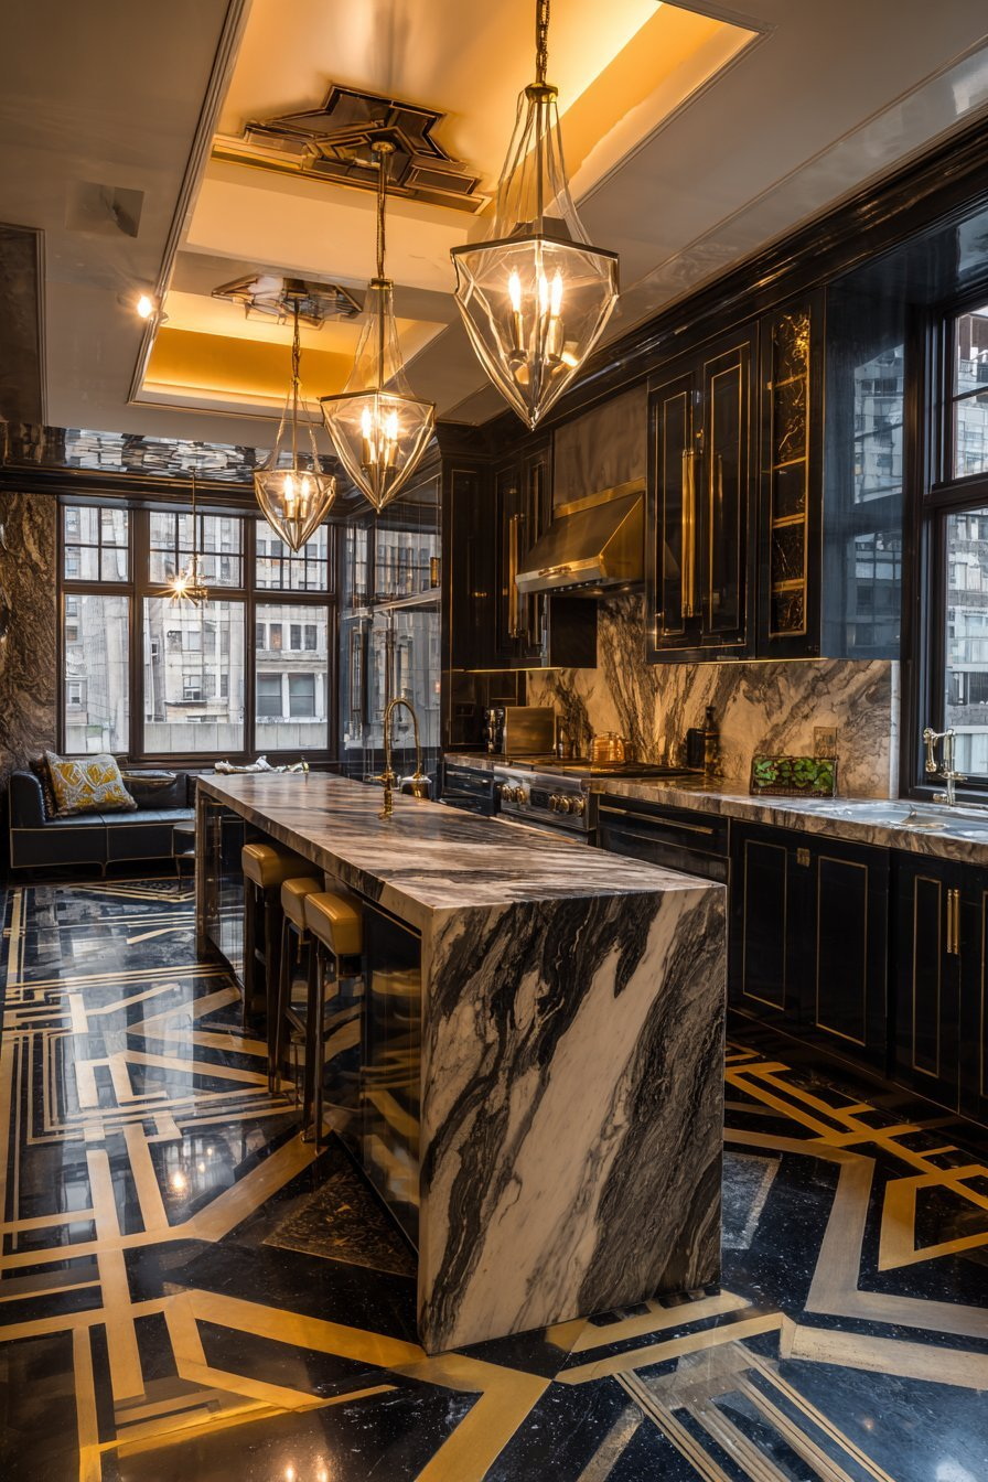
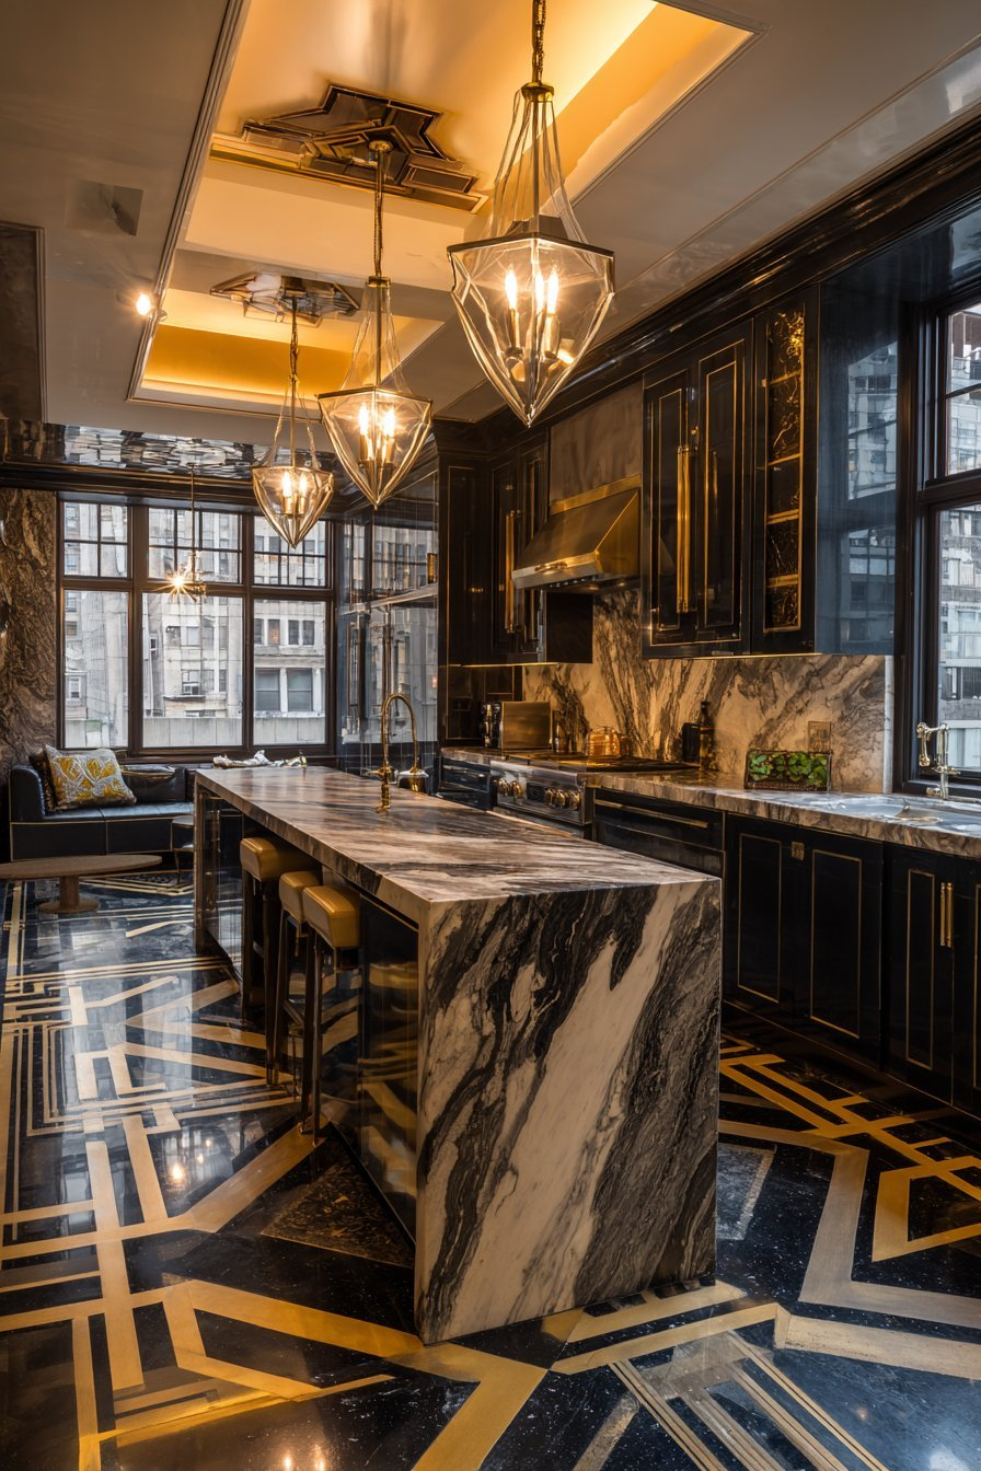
+ coffee table (69, 885)
